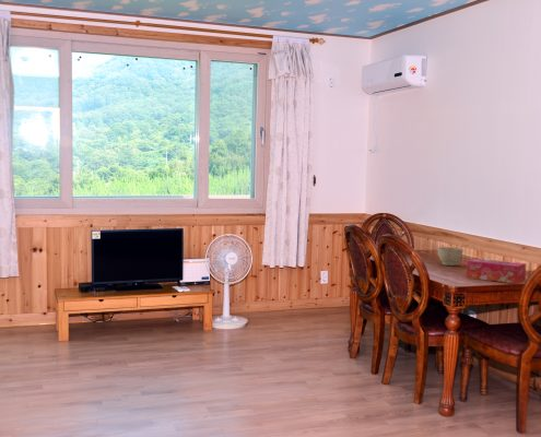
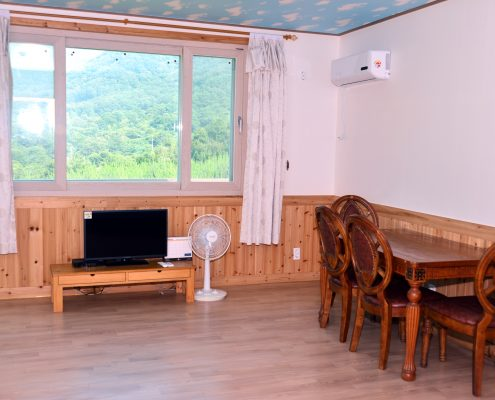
- planter bowl (449, 256)
- tissue box (495, 270)
